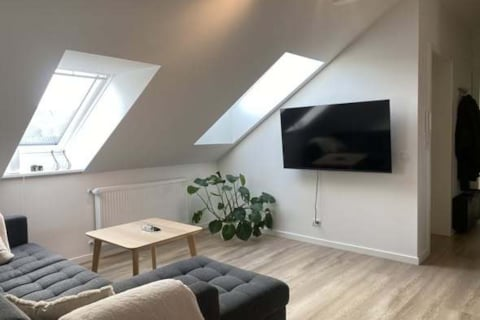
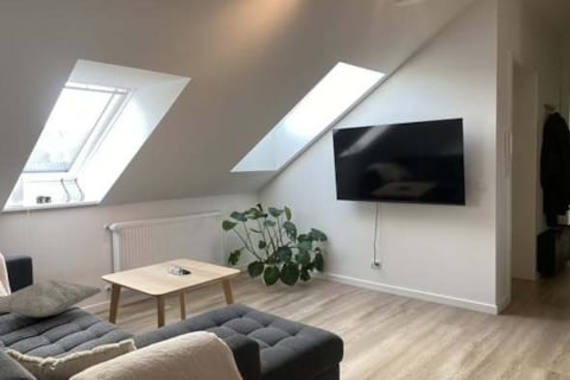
+ decorative pillow (45, 298)
